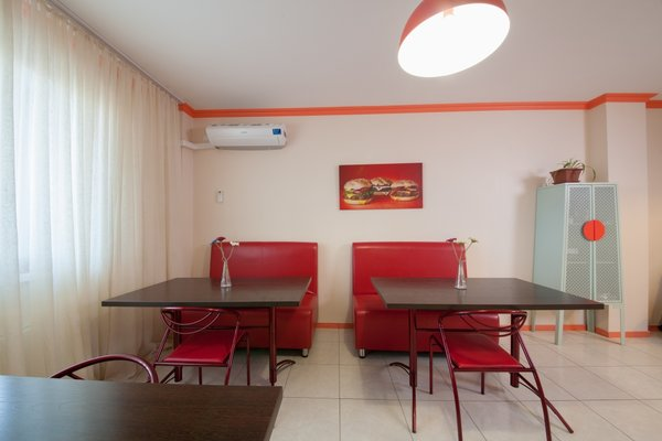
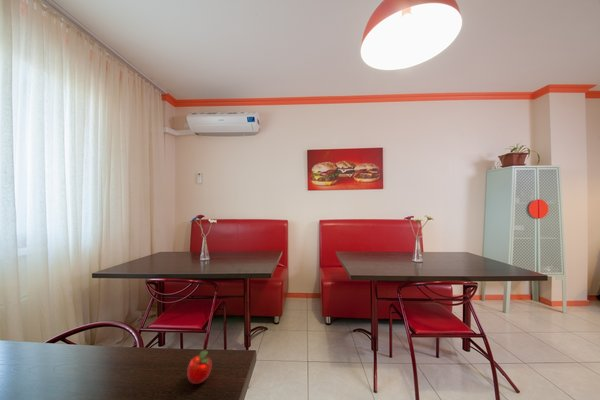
+ apple (201, 366)
